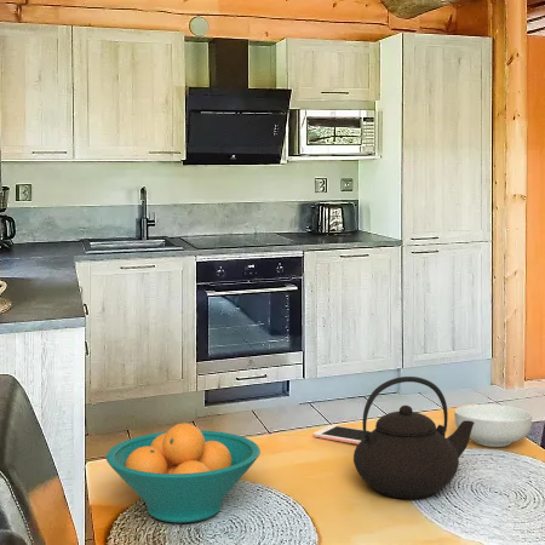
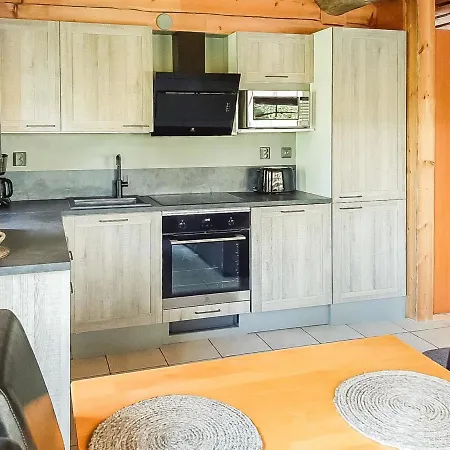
- teapot (415, 431)
- cereal bowl (492, 426)
- cell phone (355, 436)
- fruit bowl (184, 466)
